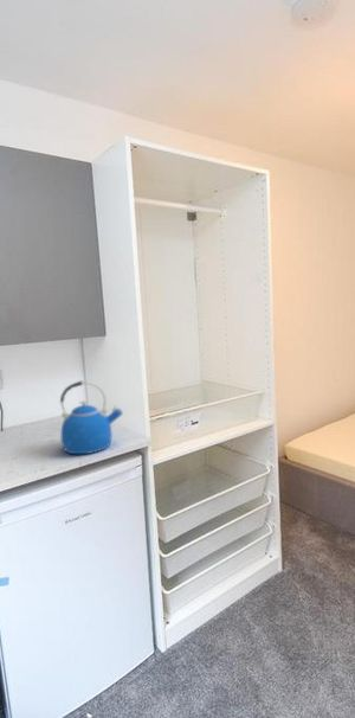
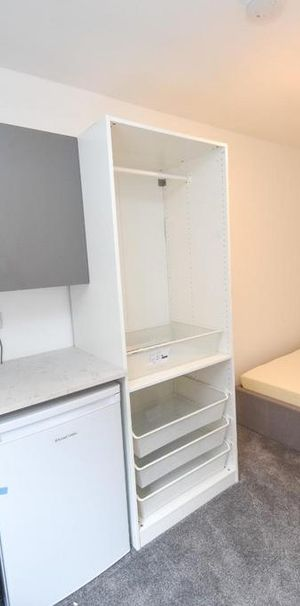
- kettle (91, 414)
